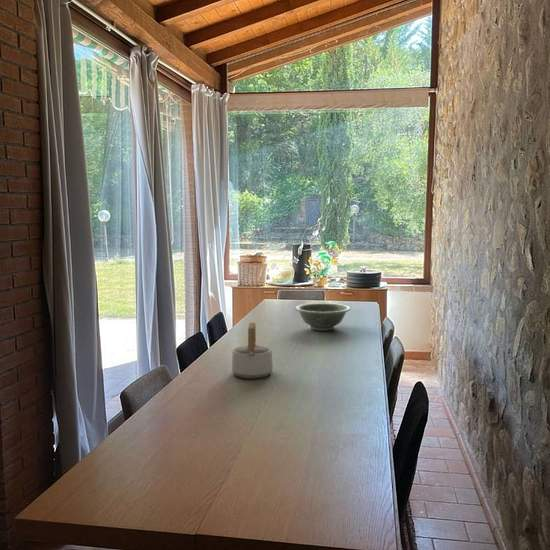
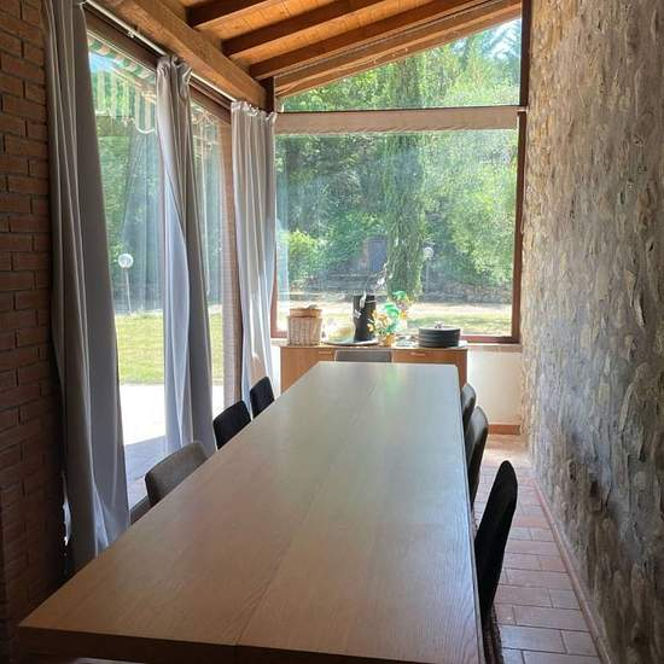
- decorative bowl (322, 317)
- teapot (252, 348)
